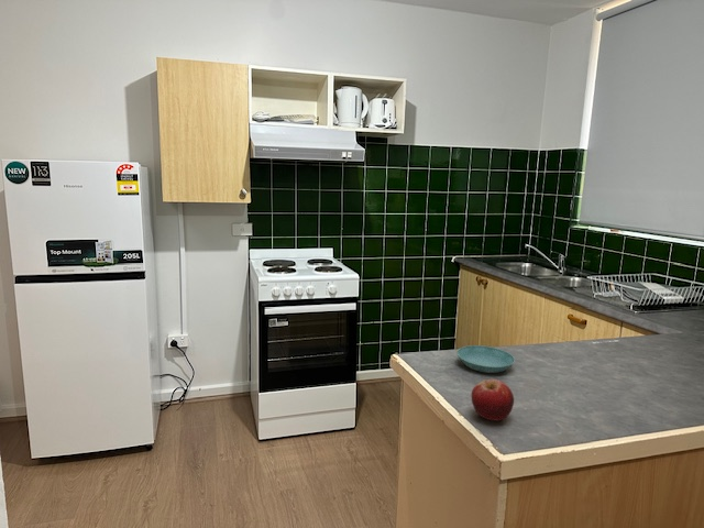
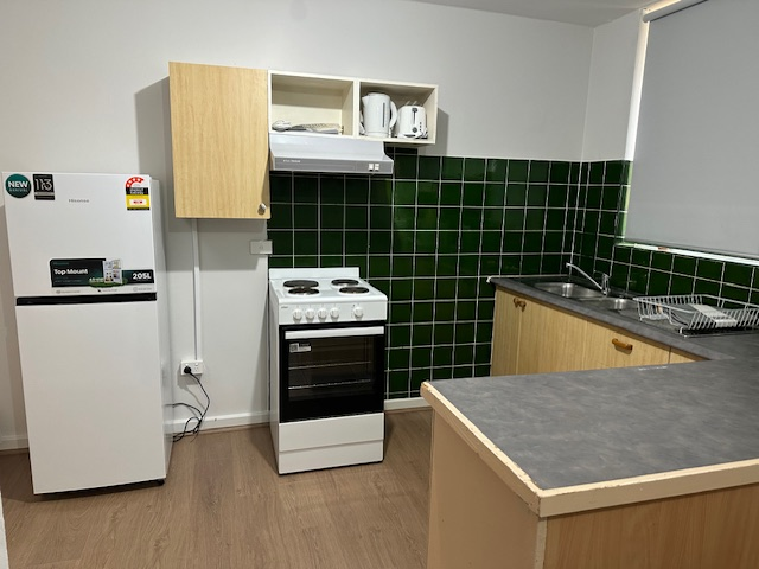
- saucer (484, 360)
- fruit (492, 398)
